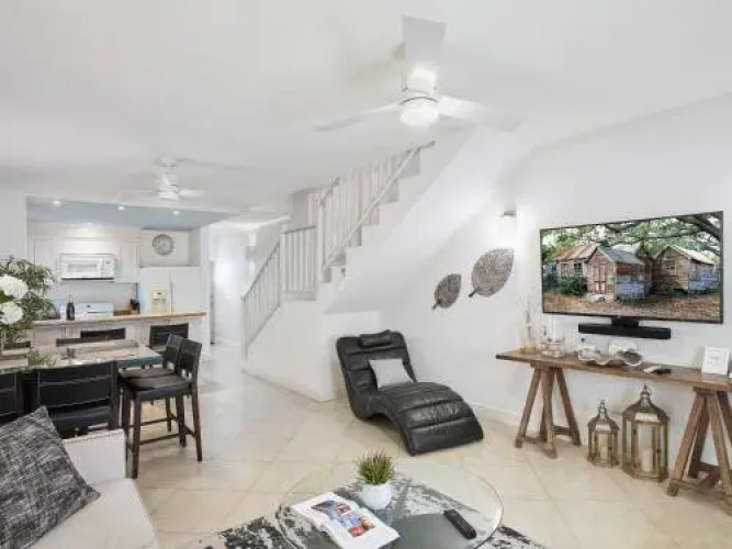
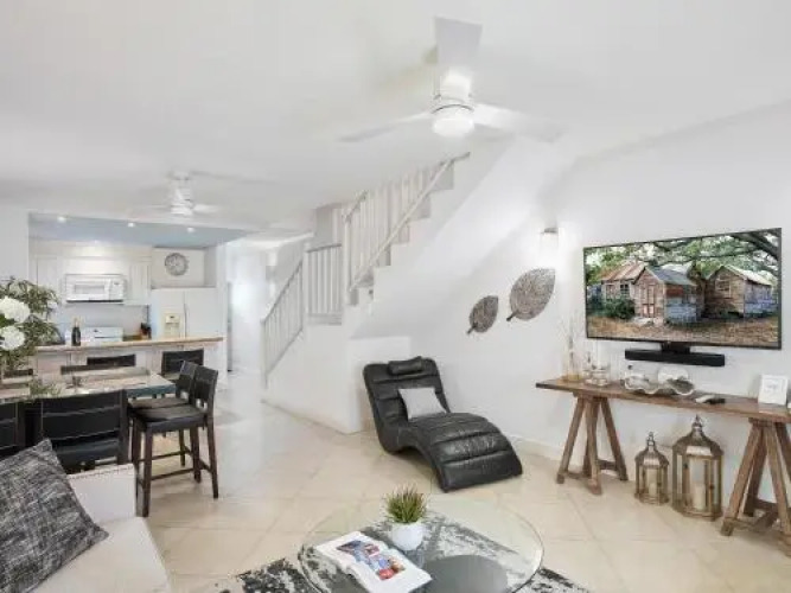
- remote control (459, 522)
